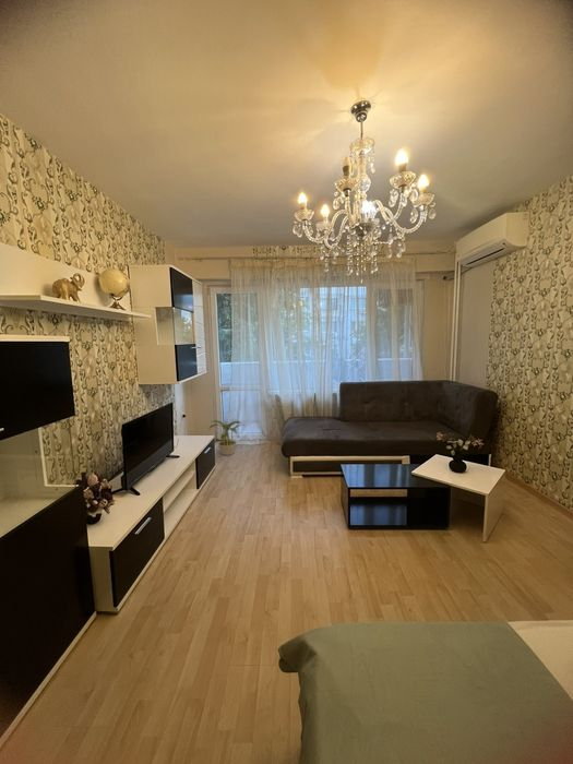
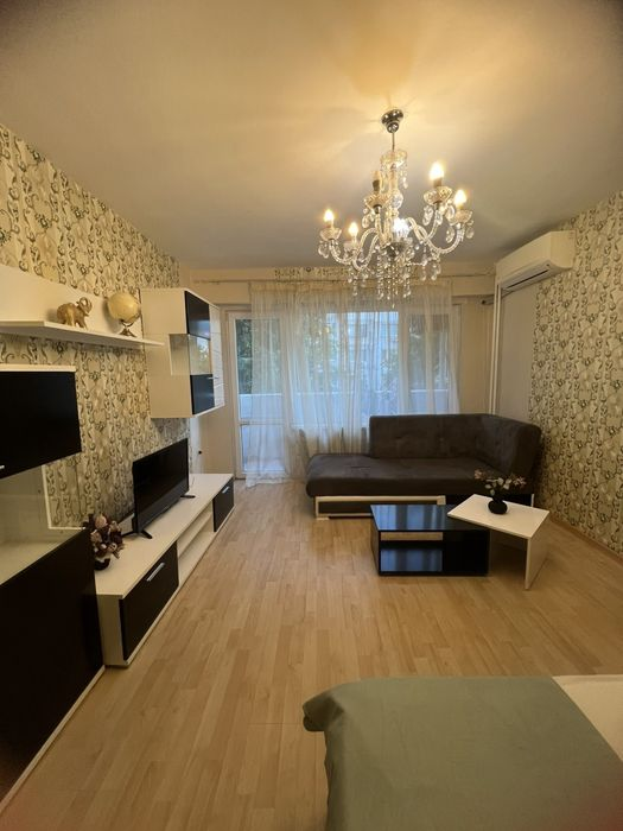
- potted plant (227, 437)
